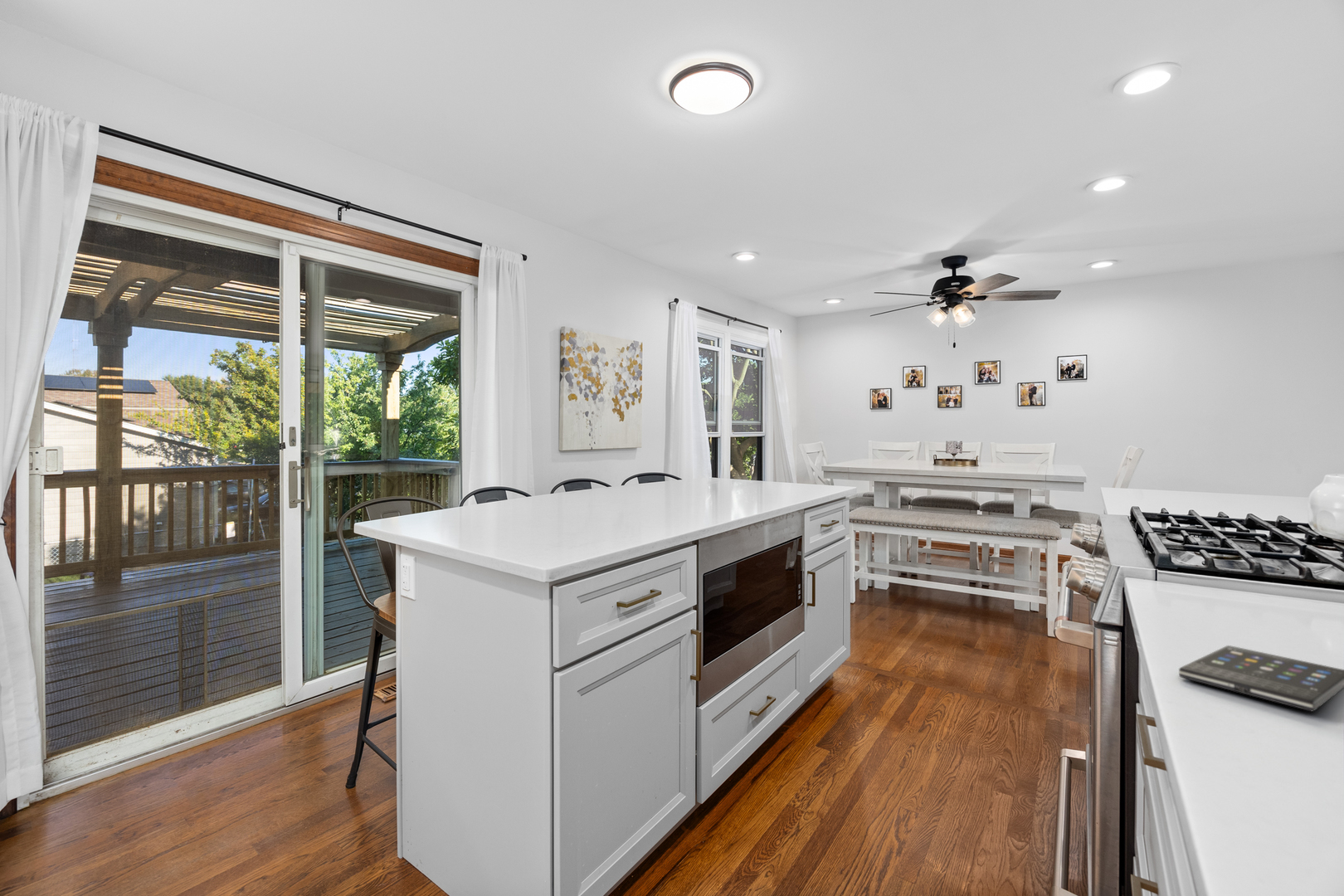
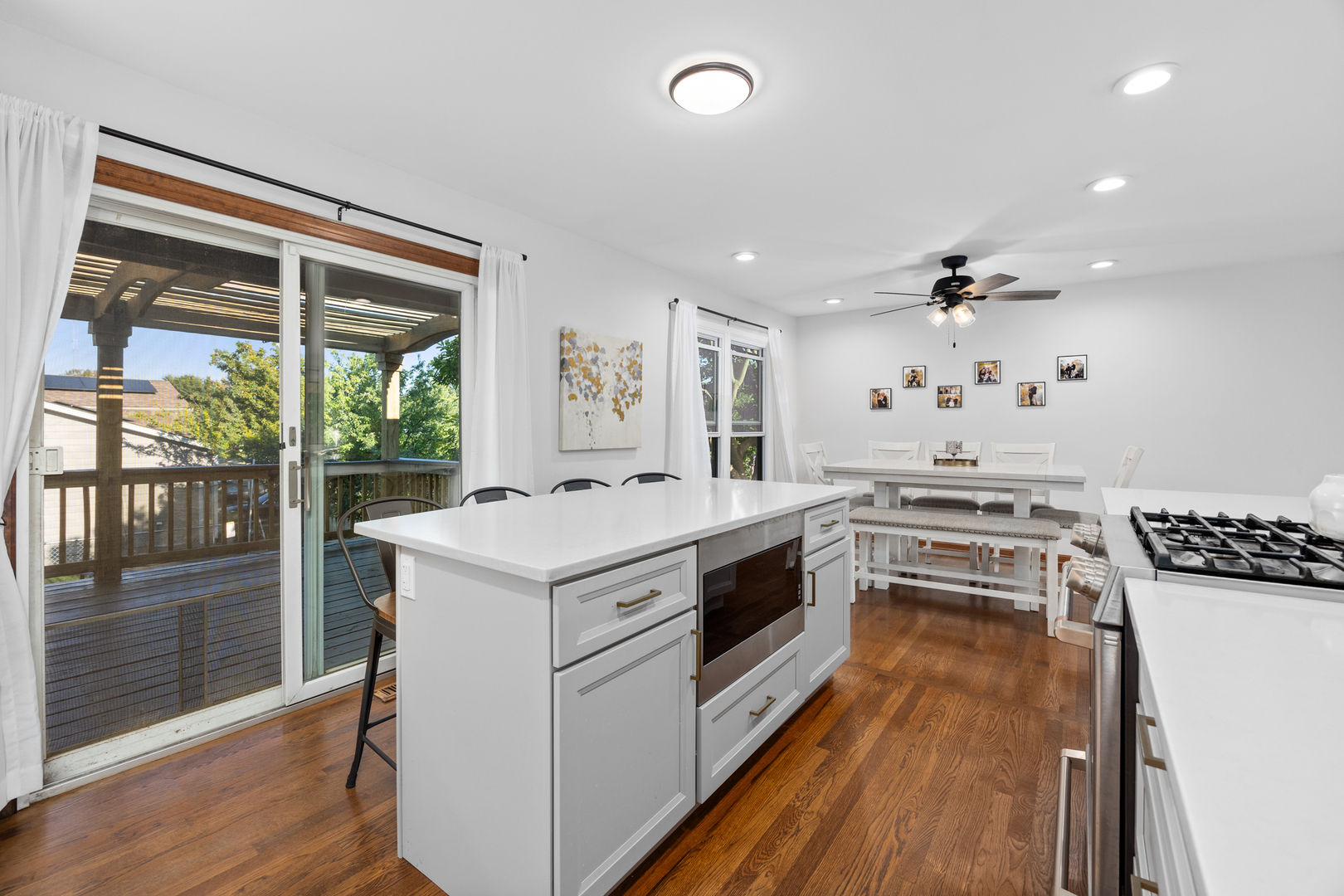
- smartphone (1265, 674)
